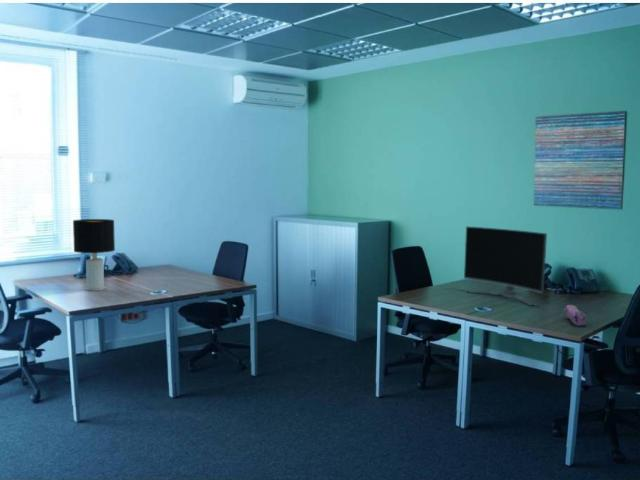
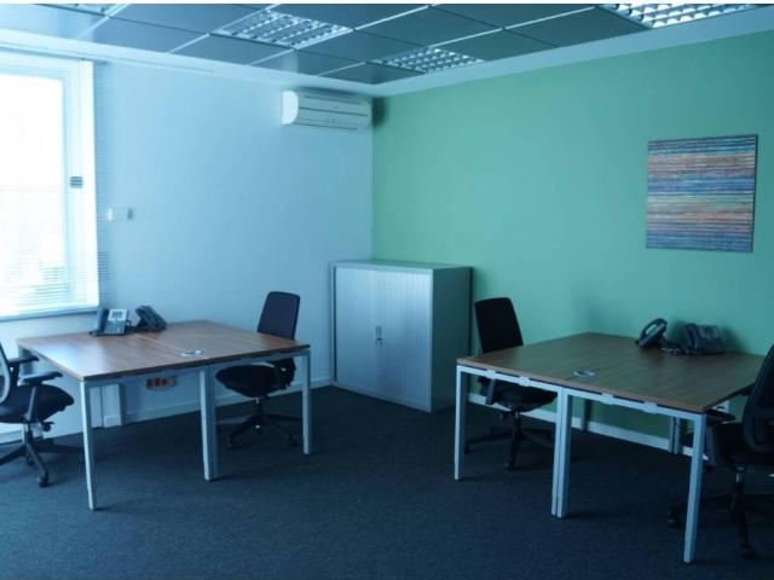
- pencil case (574, 314)
- desk lamp (94, 254)
- computer monitor (506, 263)
